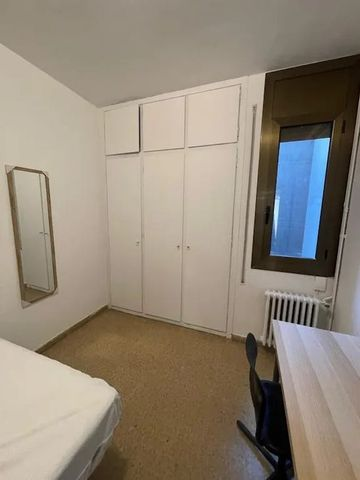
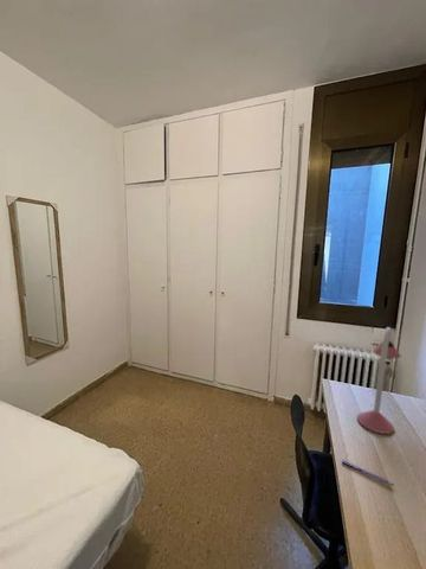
+ desk lamp (382, 372)
+ pen (366, 472)
